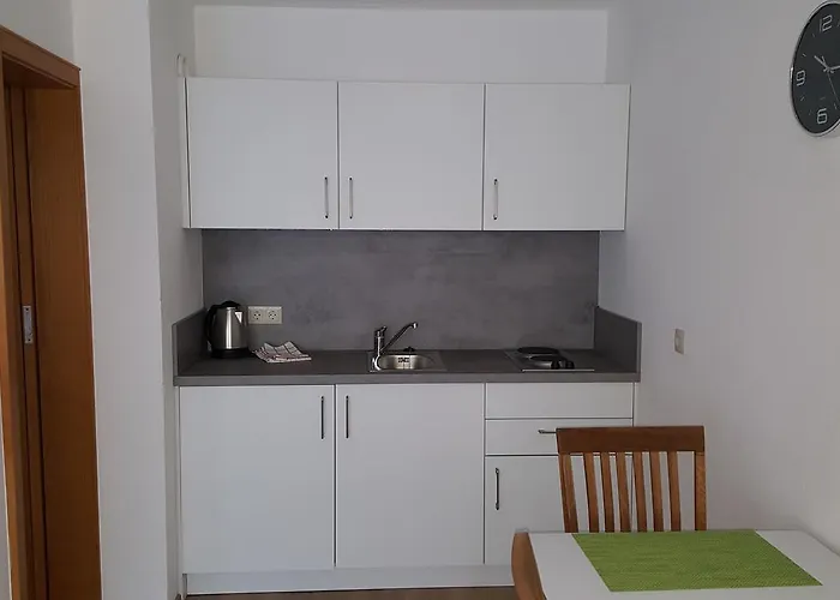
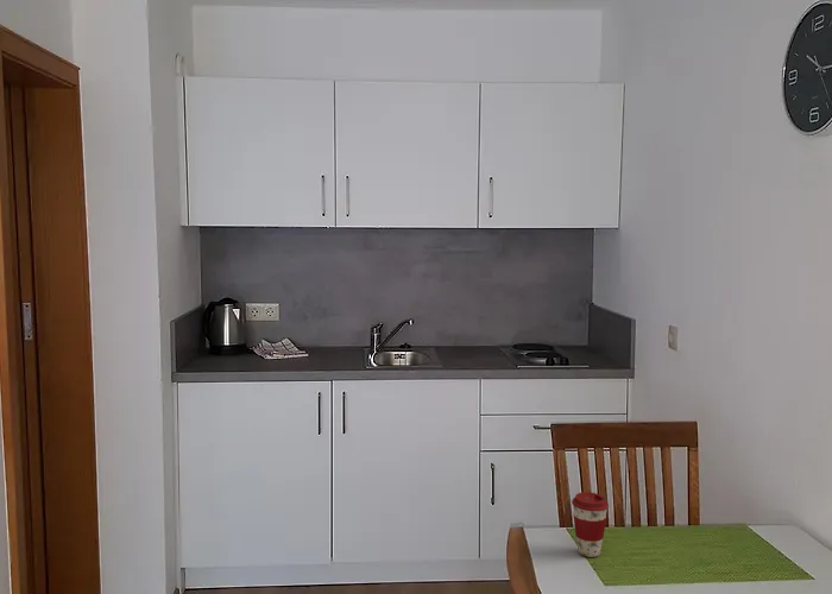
+ coffee cup (590, 524)
